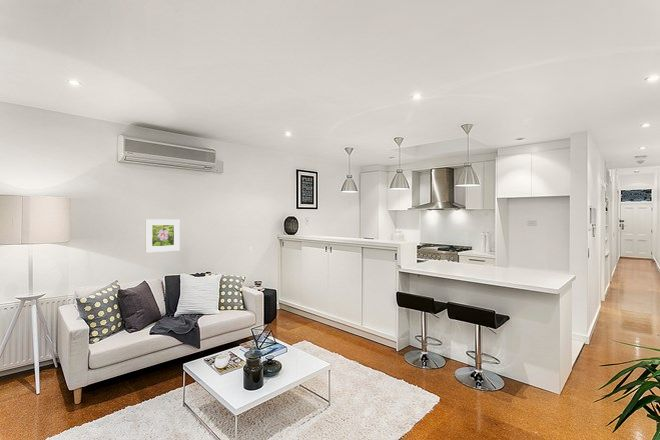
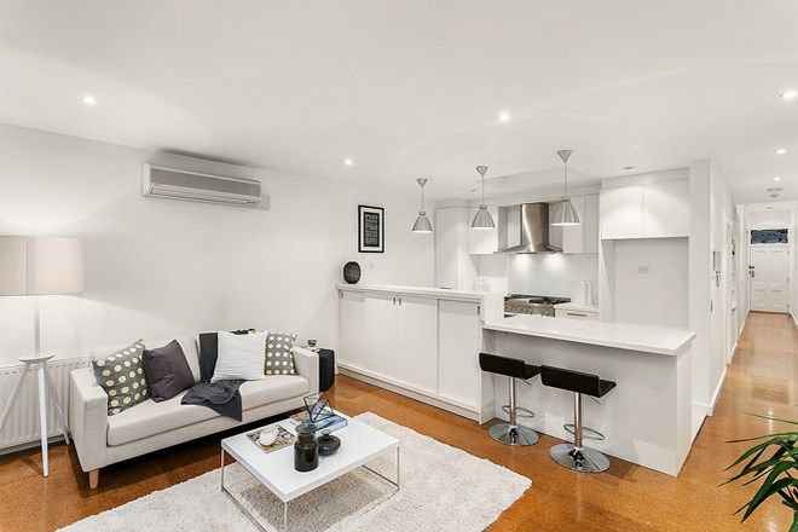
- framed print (163, 235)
